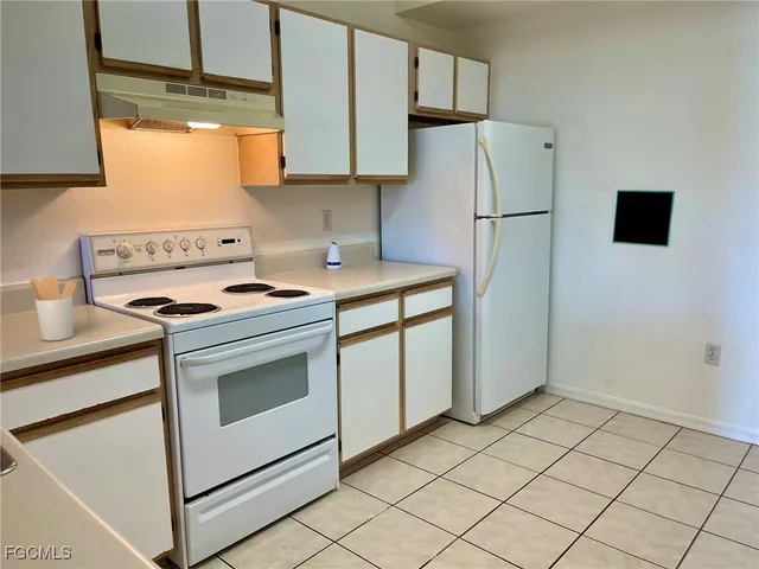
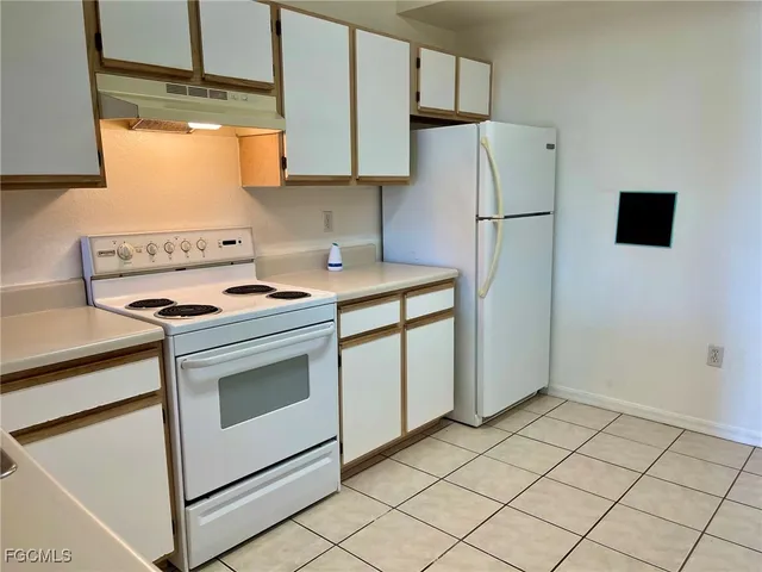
- utensil holder (51, 306)
